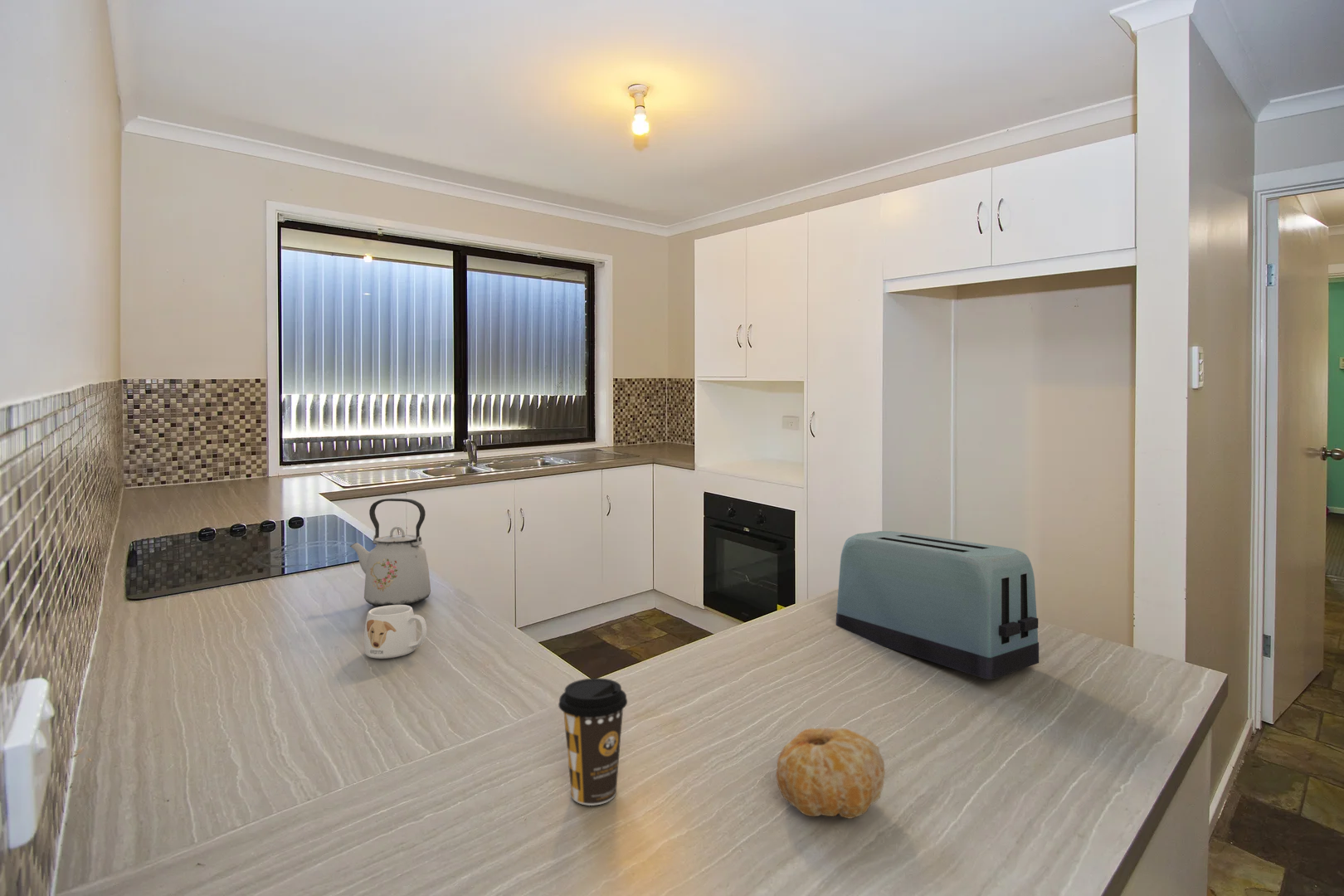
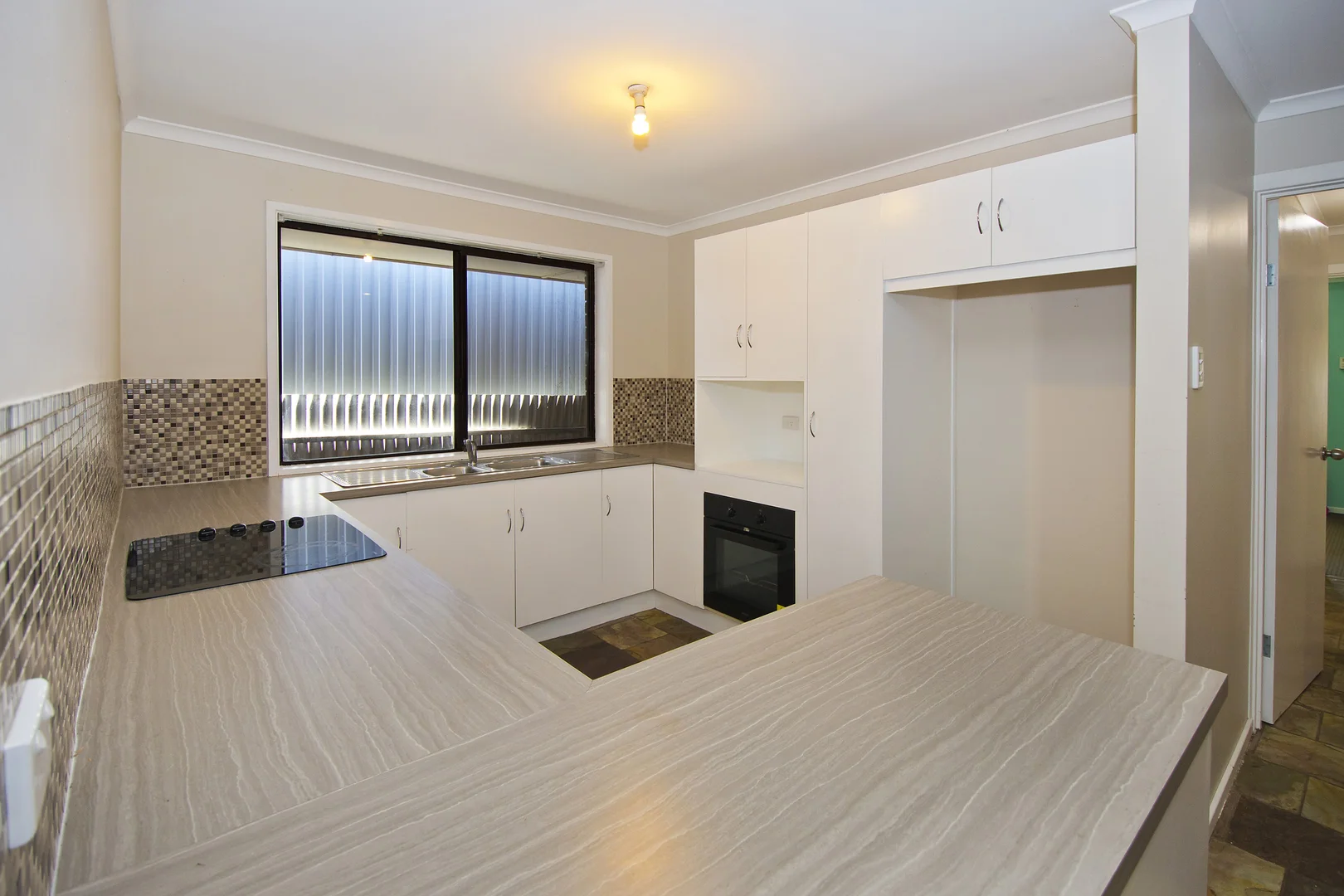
- mug (398, 631)
- fruit (830, 767)
- coffee cup (593, 740)
- toaster (932, 594)
- kettle (387, 550)
